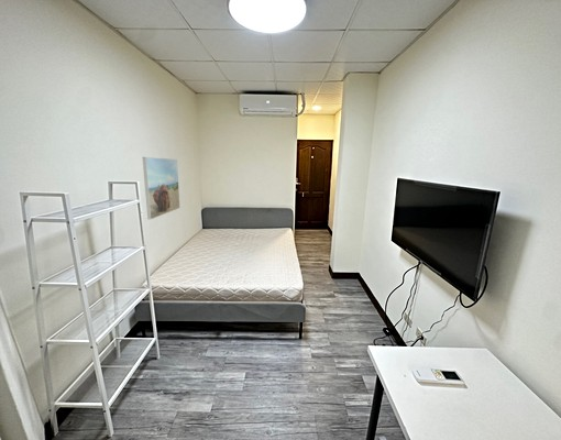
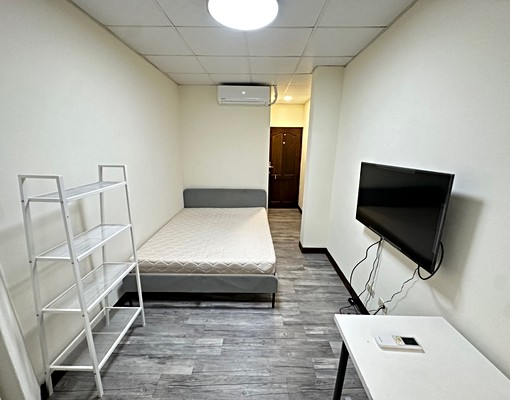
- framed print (164, 186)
